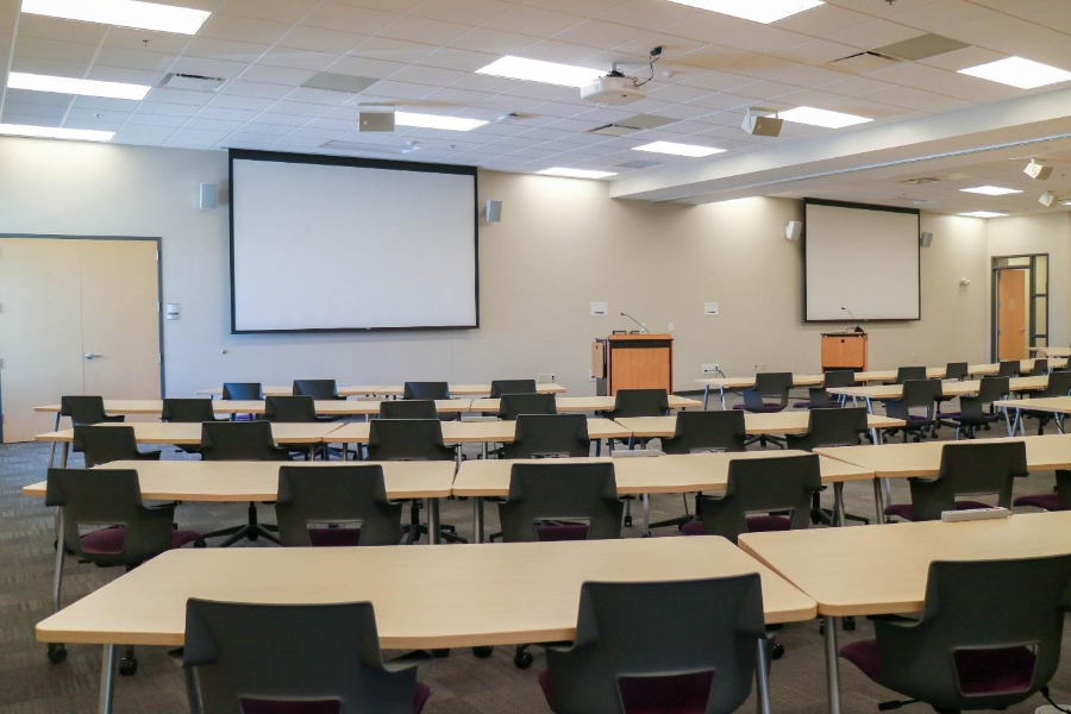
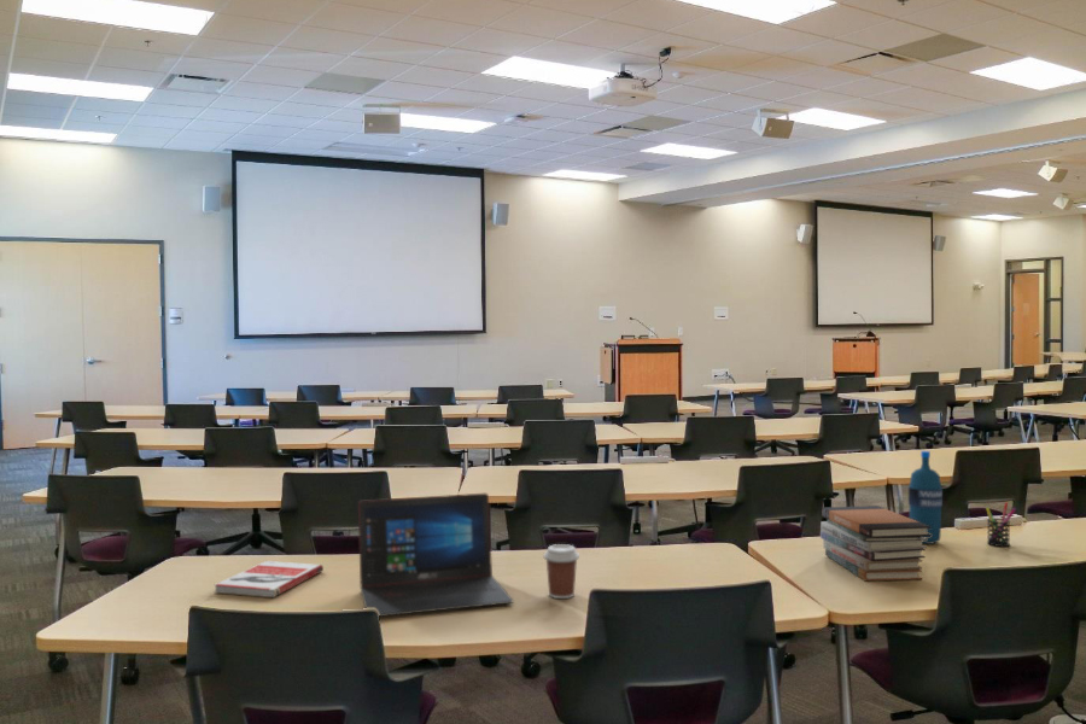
+ coffee cup (561, 571)
+ water bottle (924, 496)
+ pen holder (997, 522)
+ laptop (433, 550)
+ book (270, 578)
+ book stack (871, 541)
